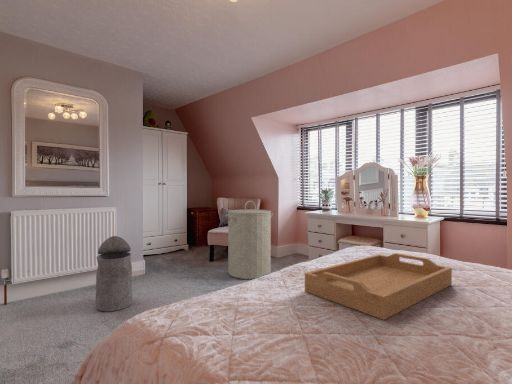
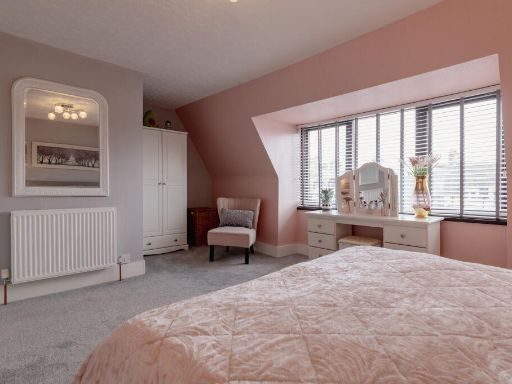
- laundry hamper (249, 236)
- trash can (114, 271)
- serving tray (380, 276)
